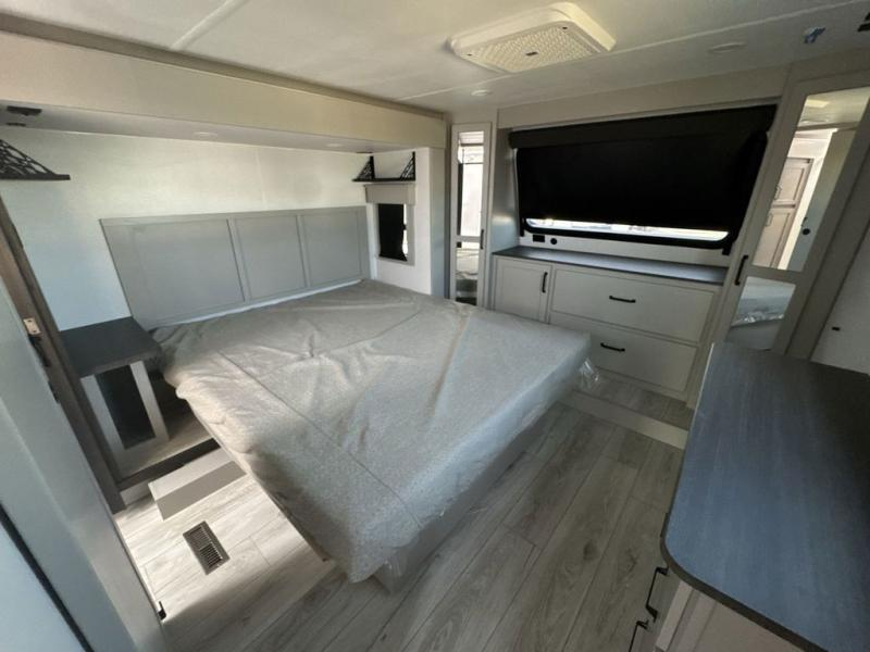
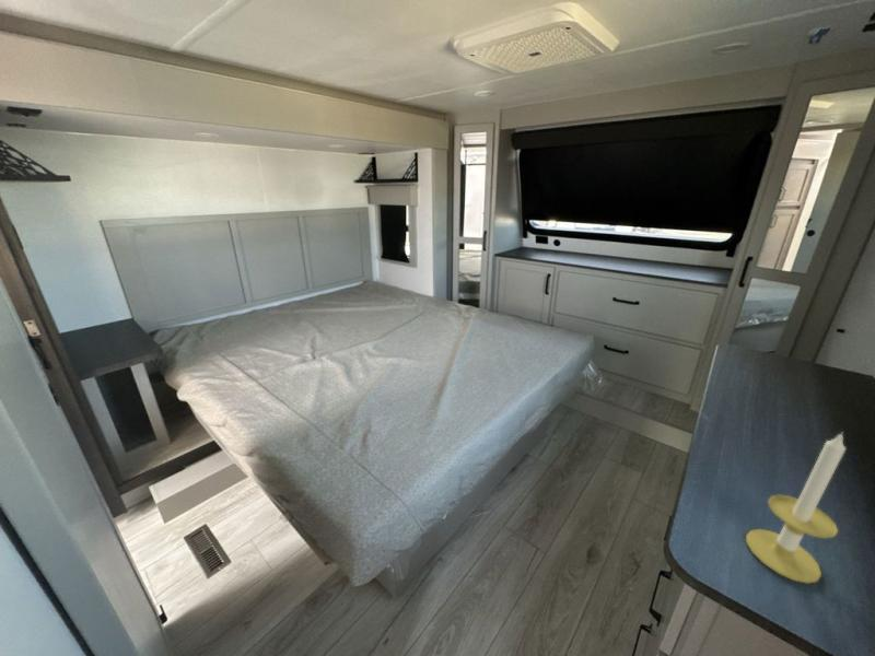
+ candle (809, 497)
